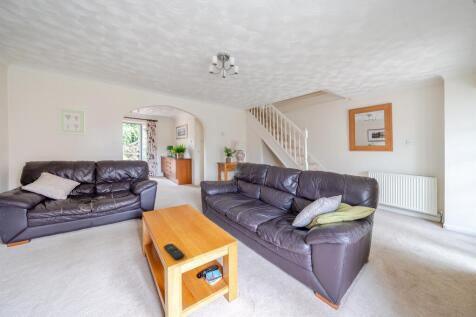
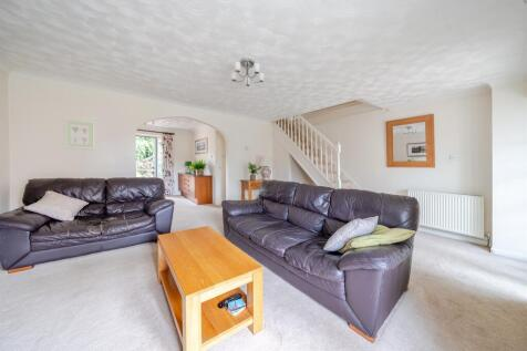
- remote control (173, 250)
